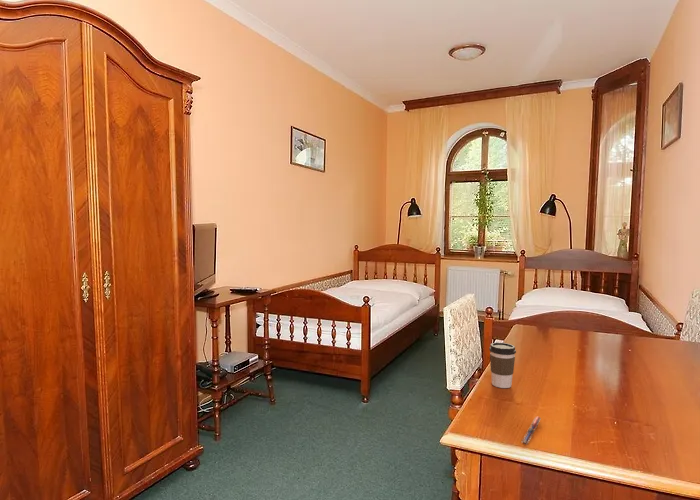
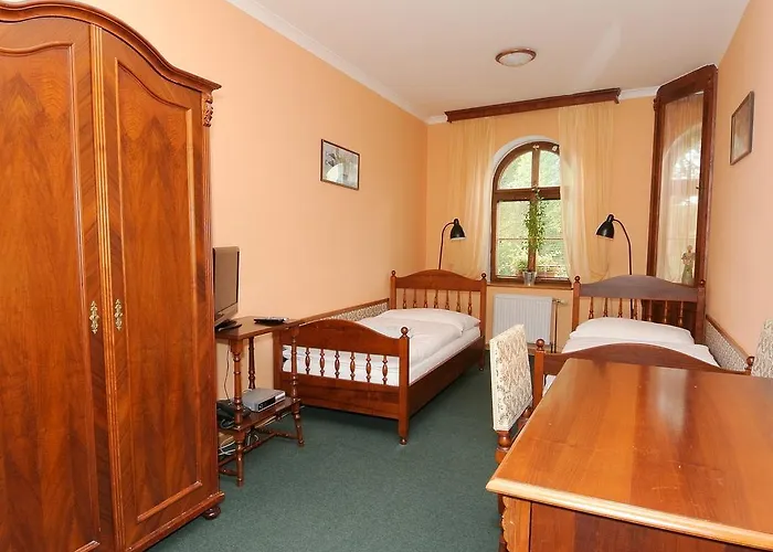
- pen (531, 429)
- coffee cup (502, 365)
